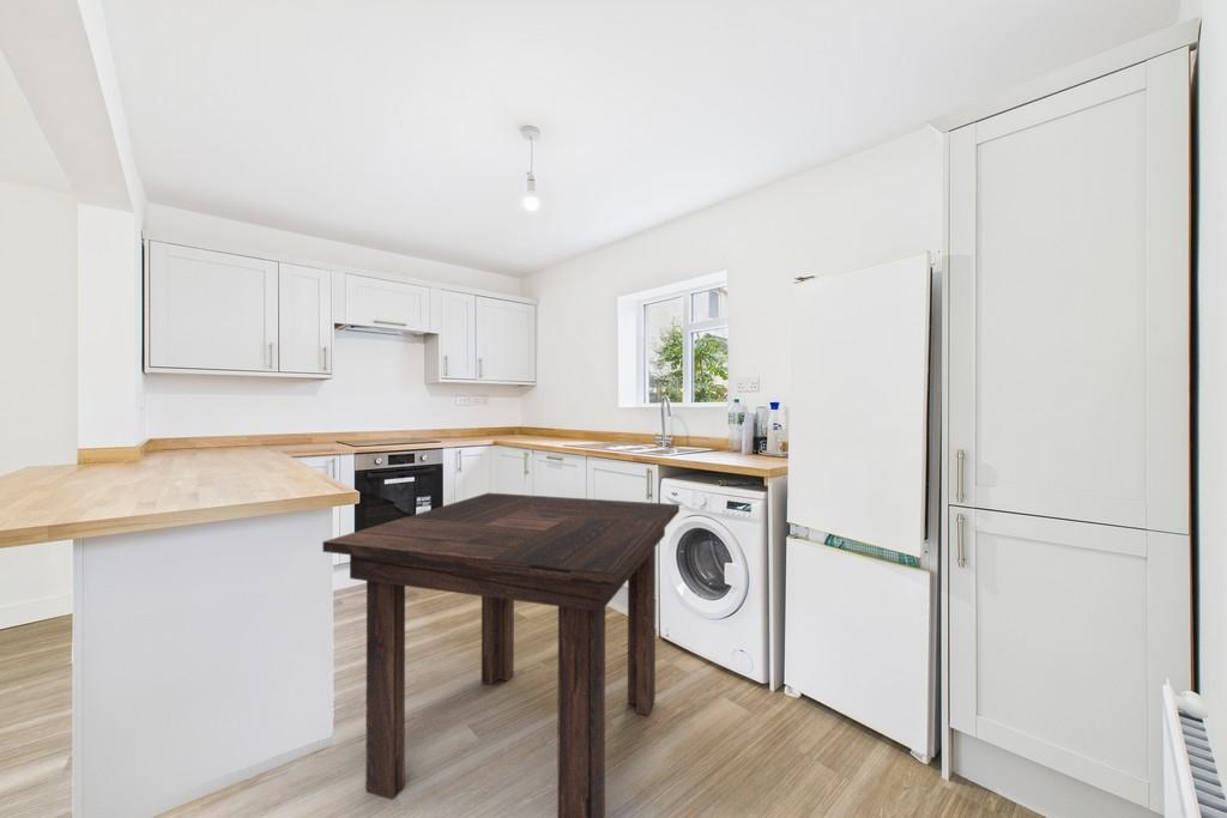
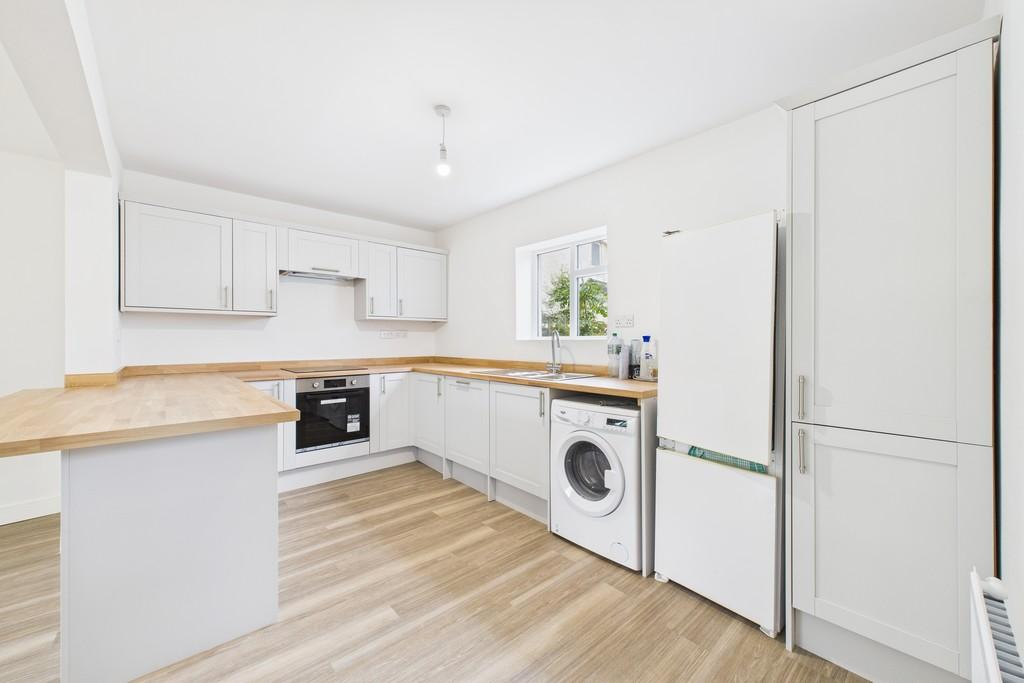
- dining table (513, 630)
